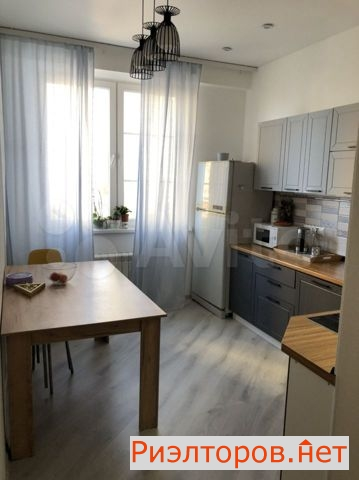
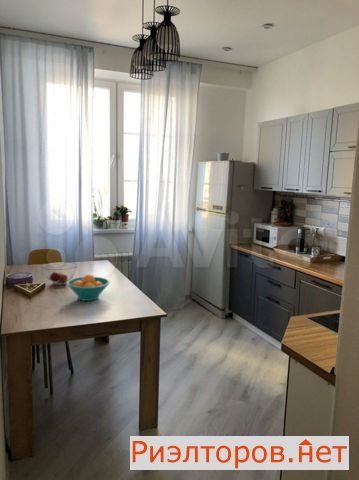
+ fruit bowl (88, 286)
